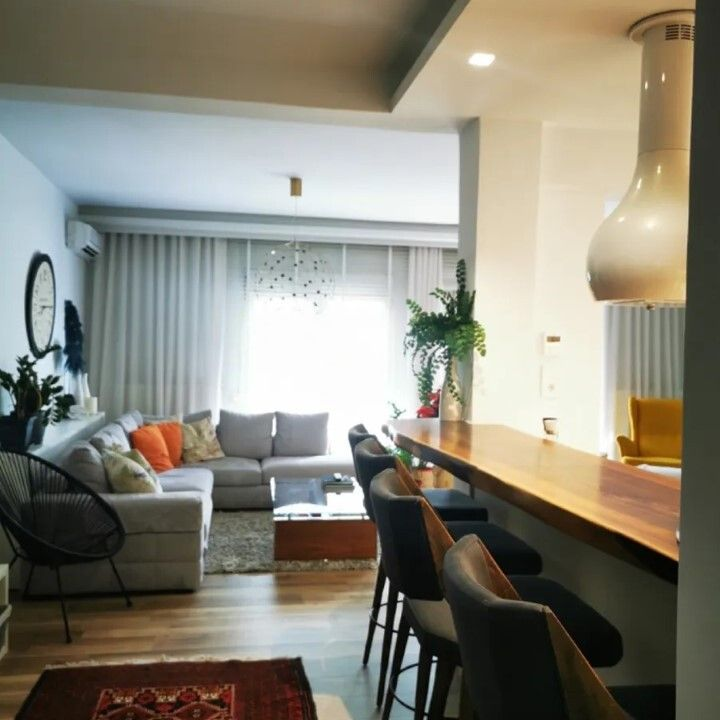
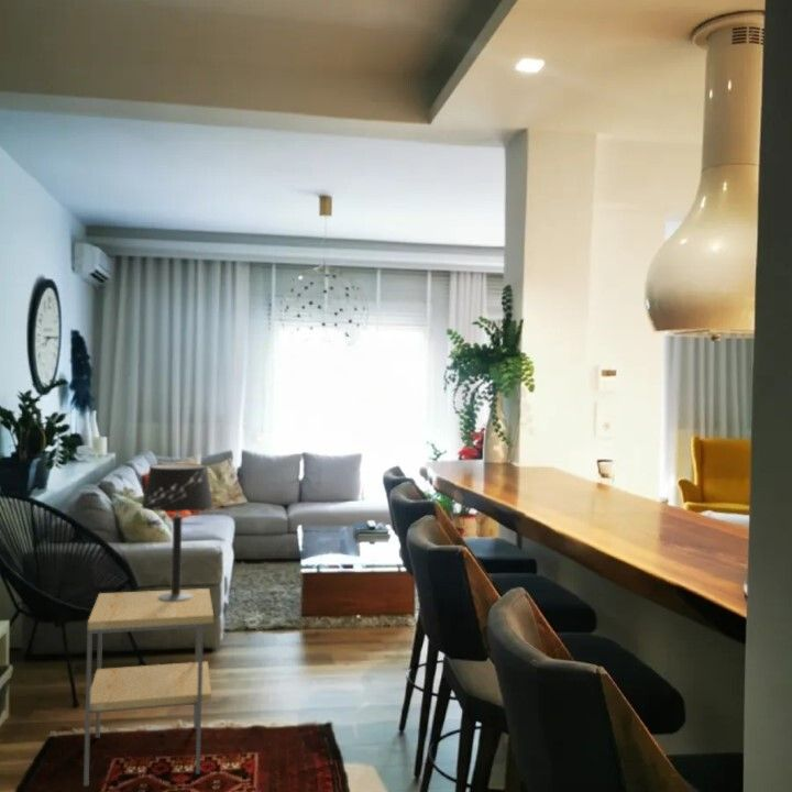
+ table lamp (177, 530)
+ side table (152, 679)
